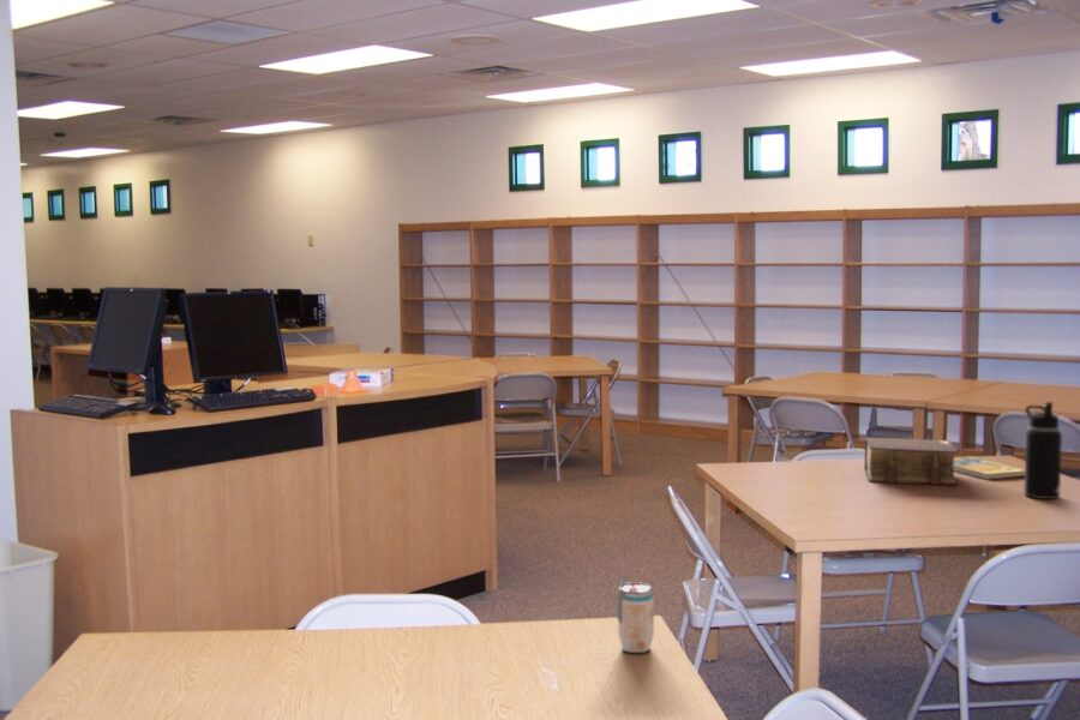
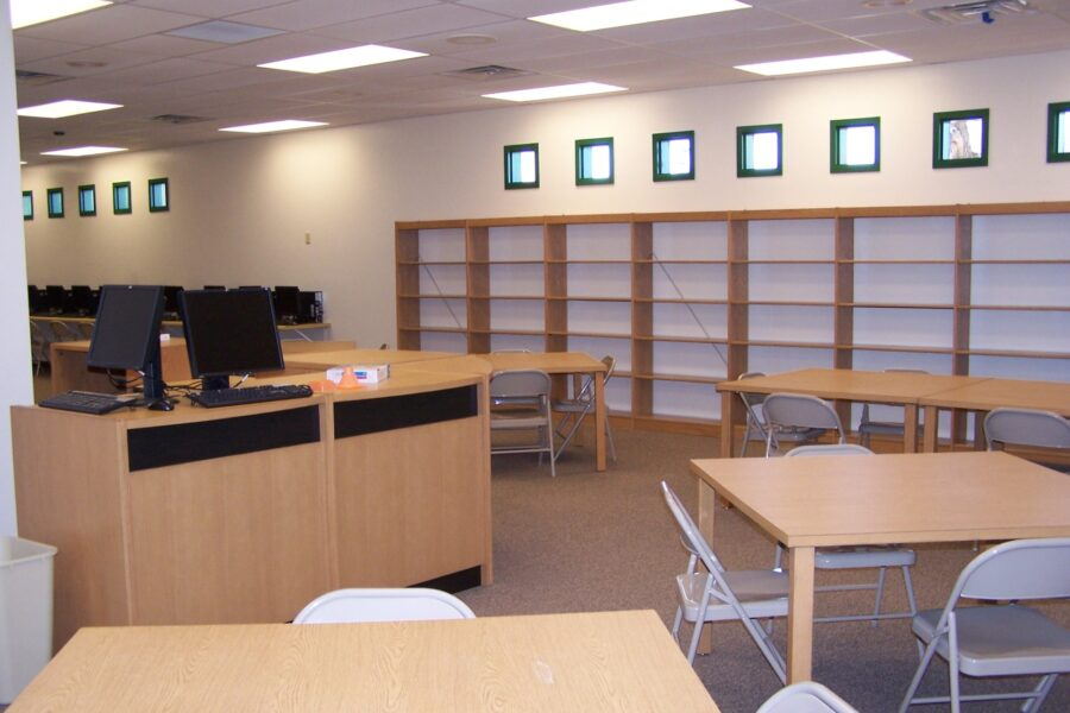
- bible (908, 460)
- water bottle (1040, 448)
- booklet (978, 467)
- beverage can (635, 611)
